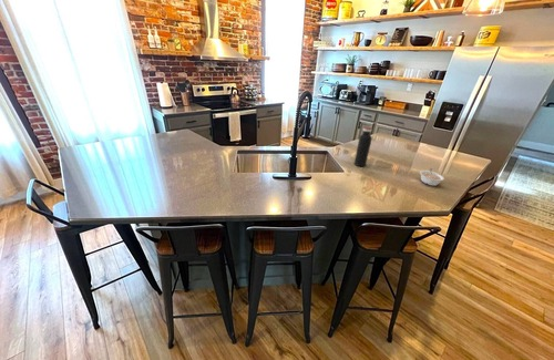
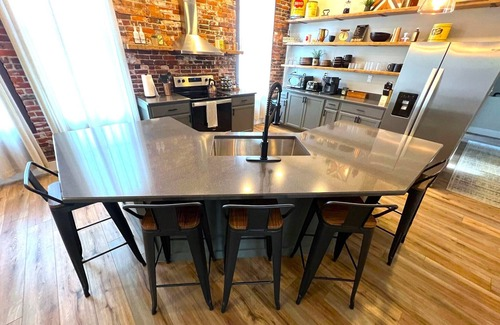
- water bottle (363, 146)
- legume (430, 177)
